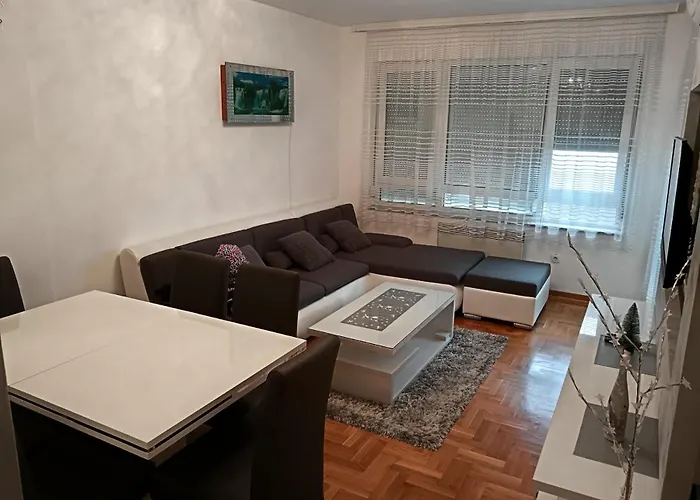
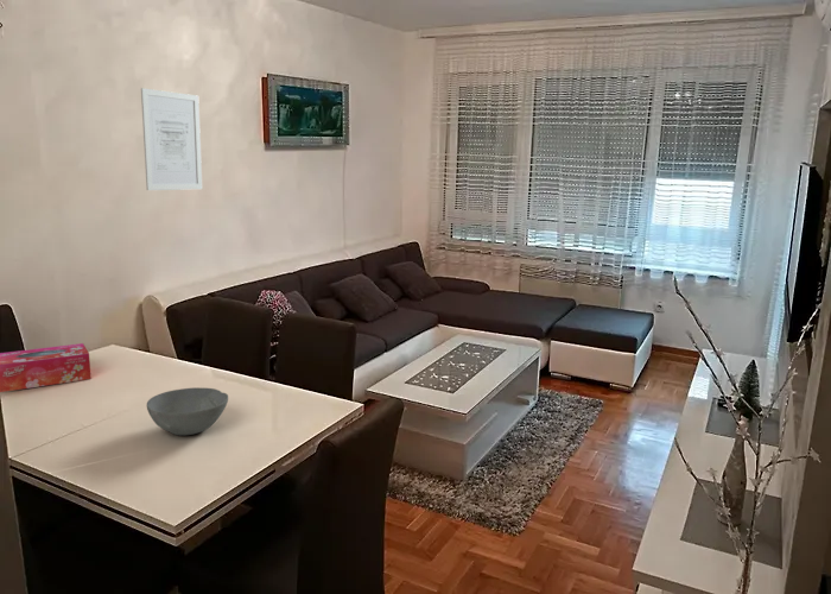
+ tissue box (43, 366)
+ bowl (188, 413)
+ wall art (173, 141)
